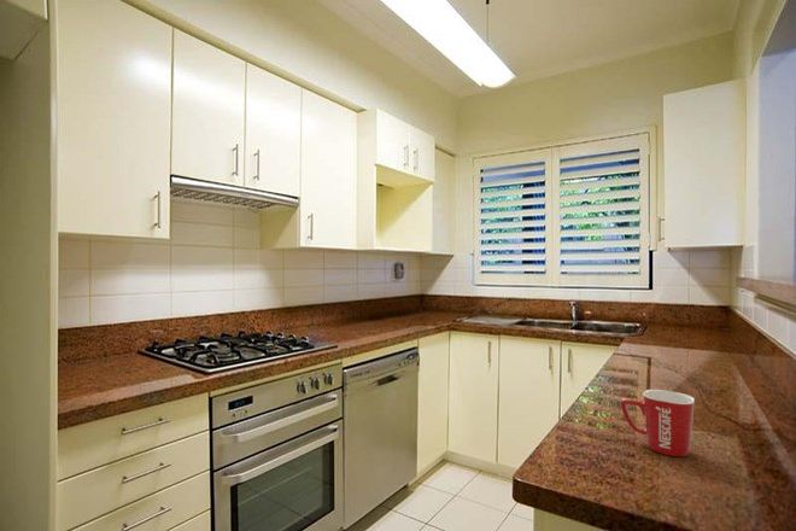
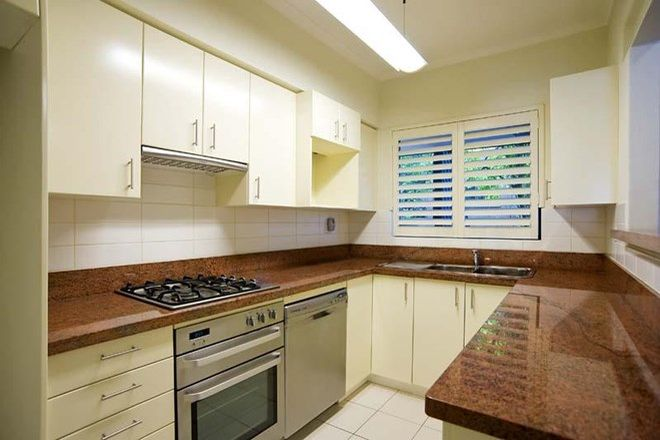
- mug (655, 419)
